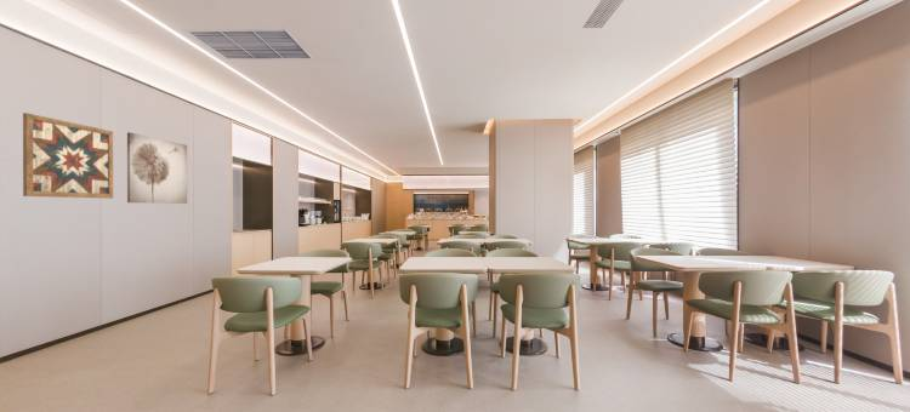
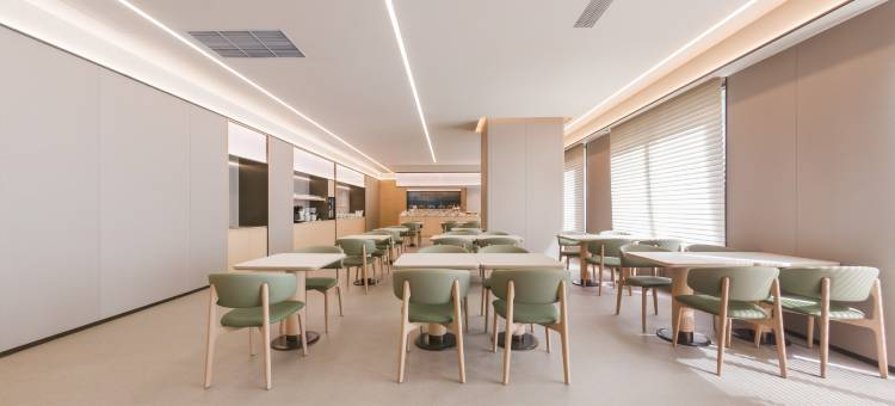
- wall art (159, 171)
- wall art (73, 160)
